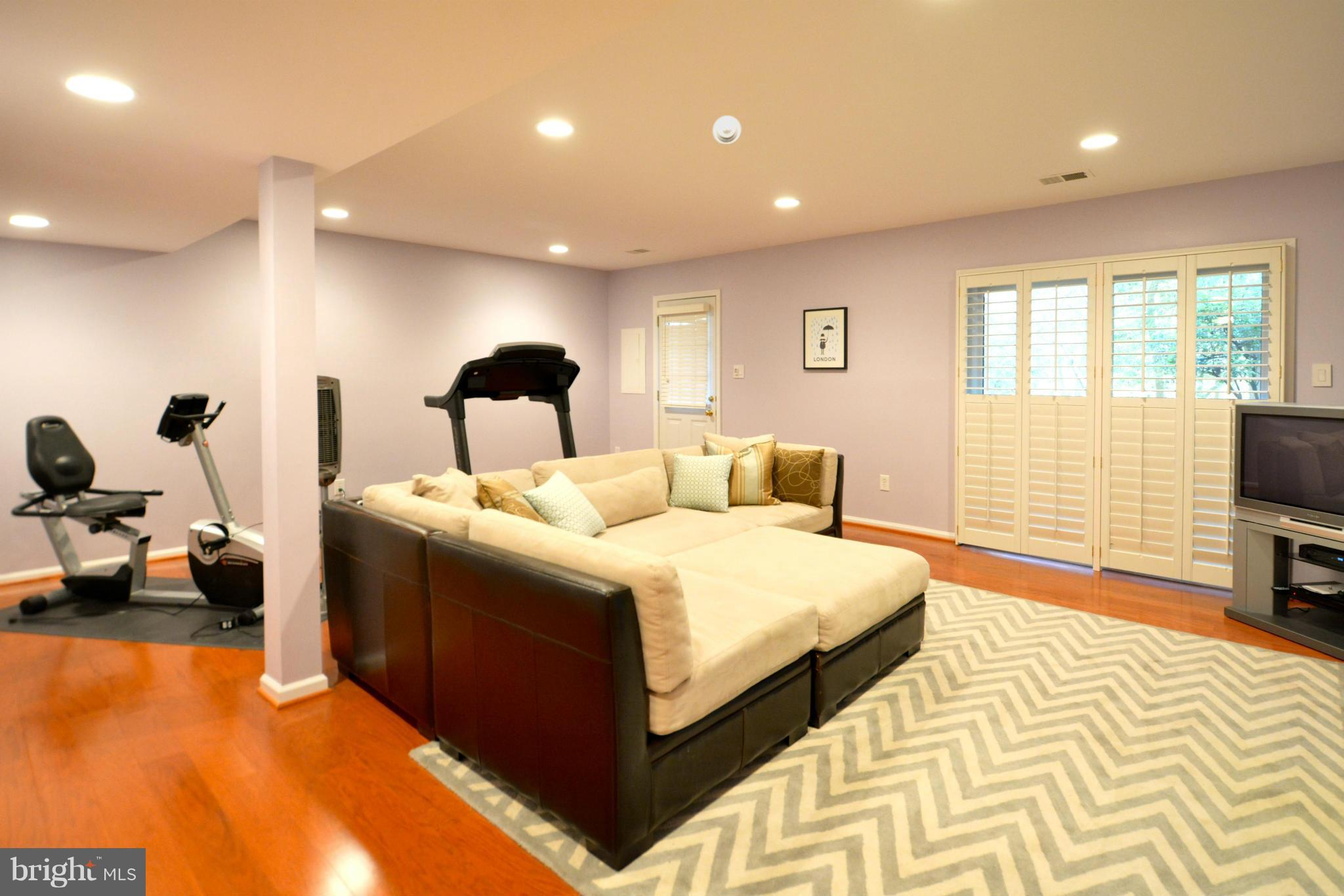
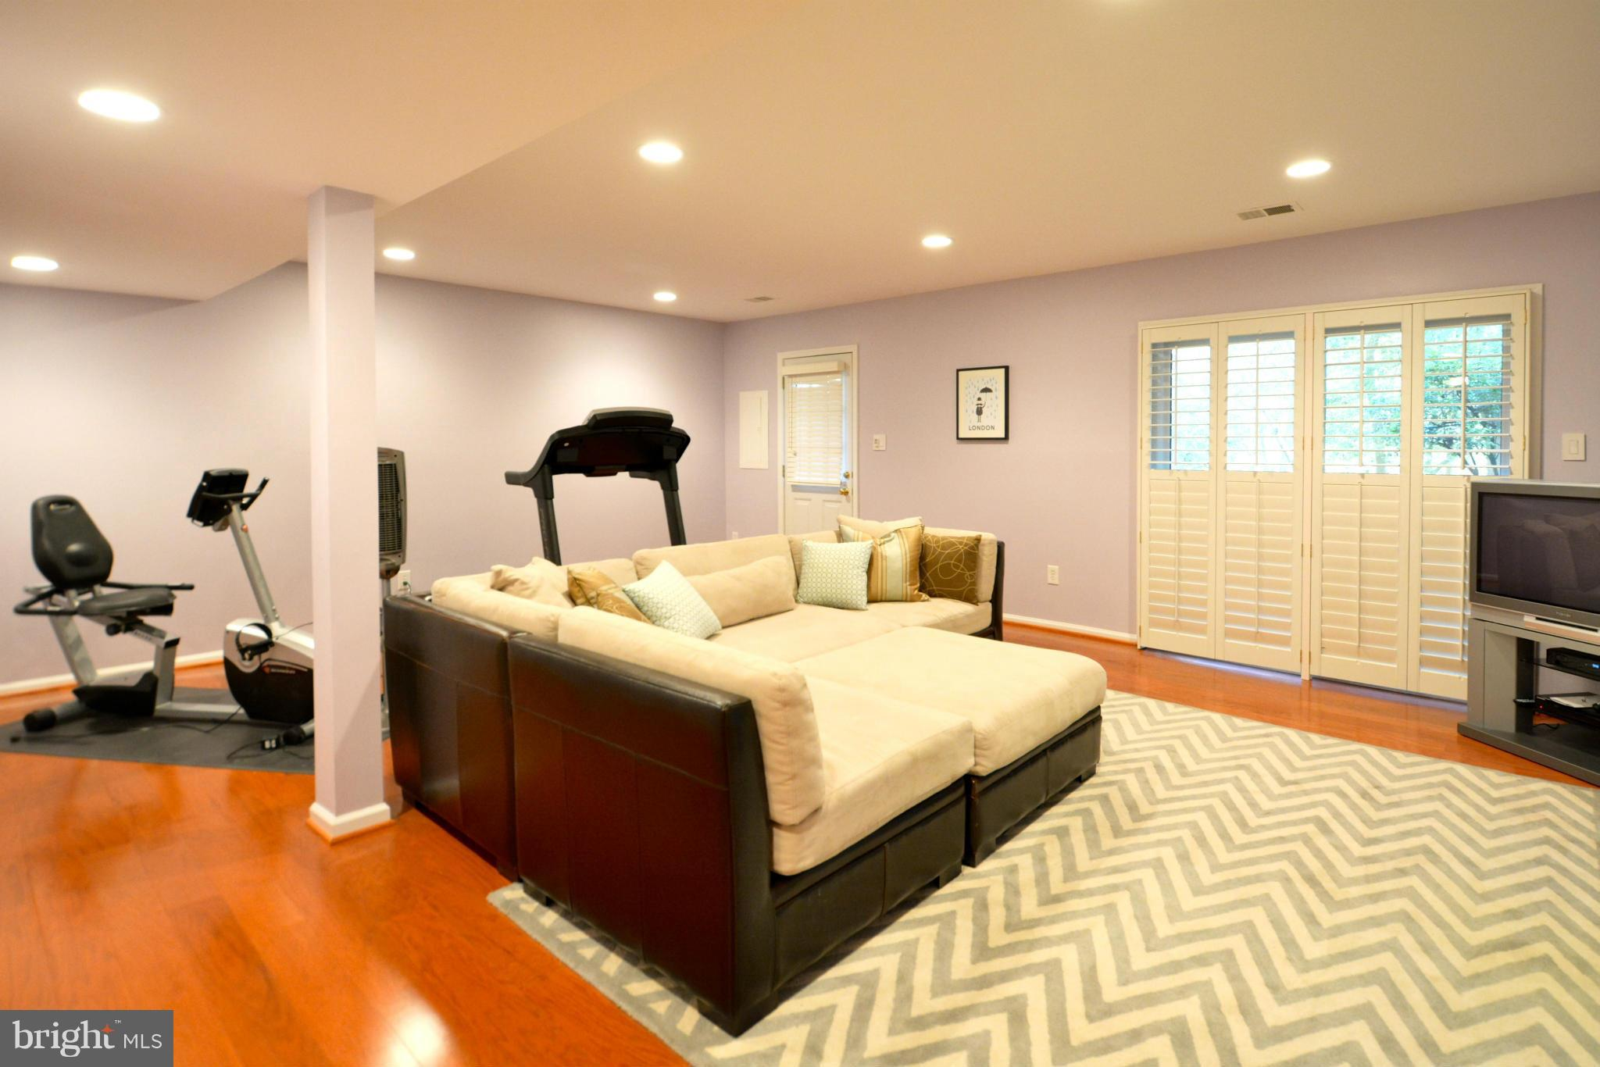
- smoke detector (726, 129)
